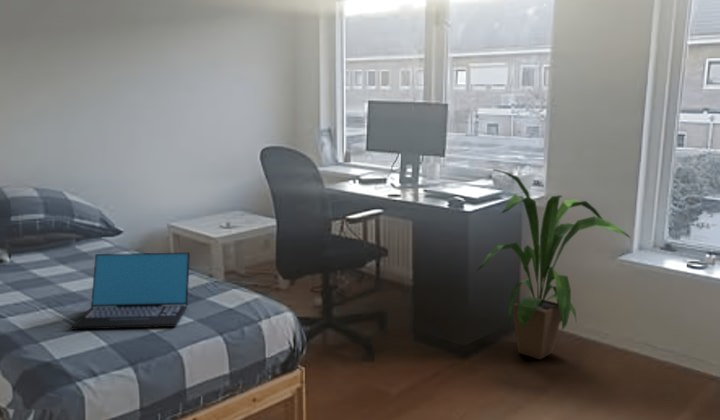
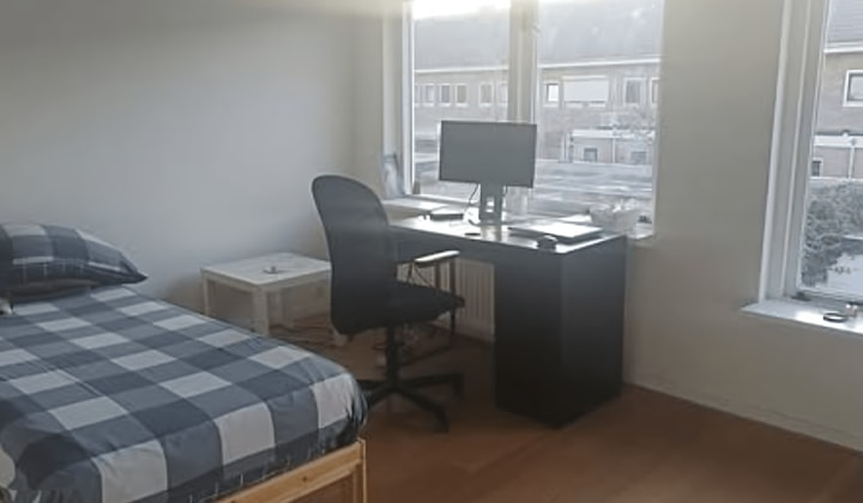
- laptop (134, 288)
- house plant (553, 267)
